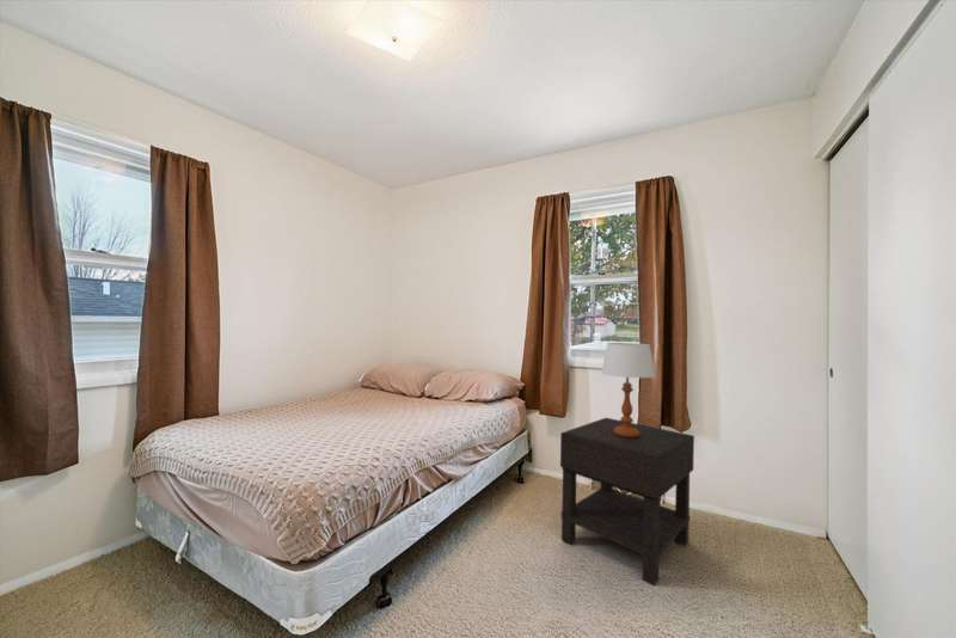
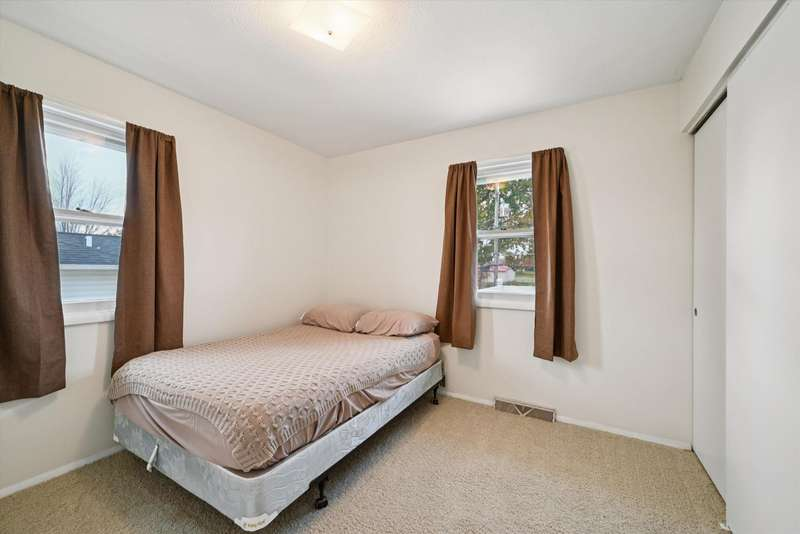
- table lamp (626, 388)
- nightstand (626, 486)
